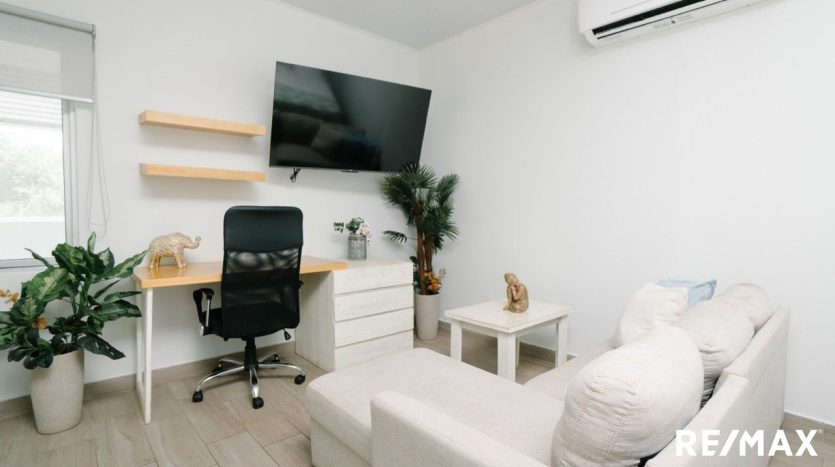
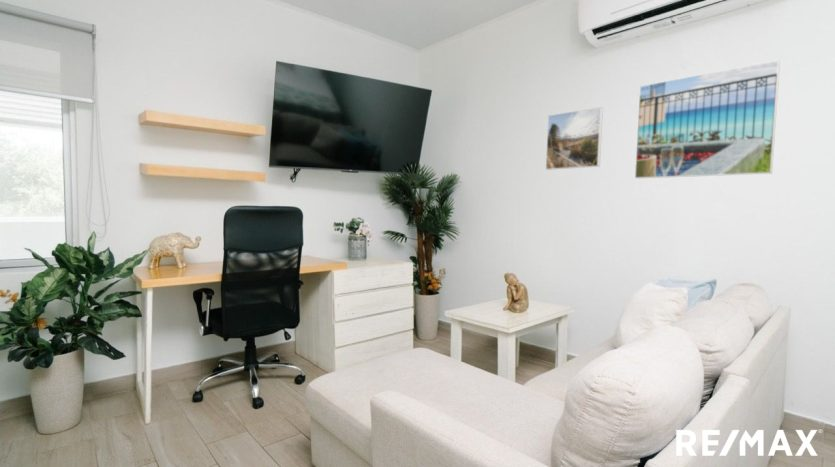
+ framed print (699, 125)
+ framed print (572, 139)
